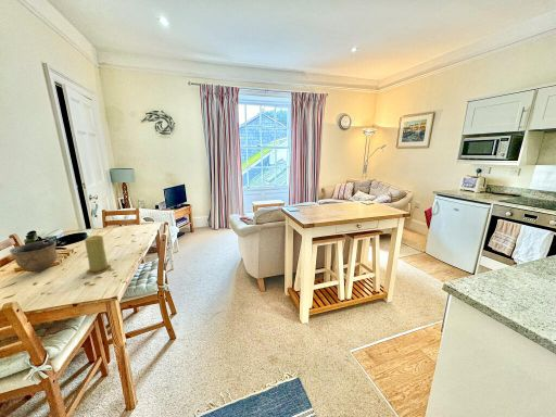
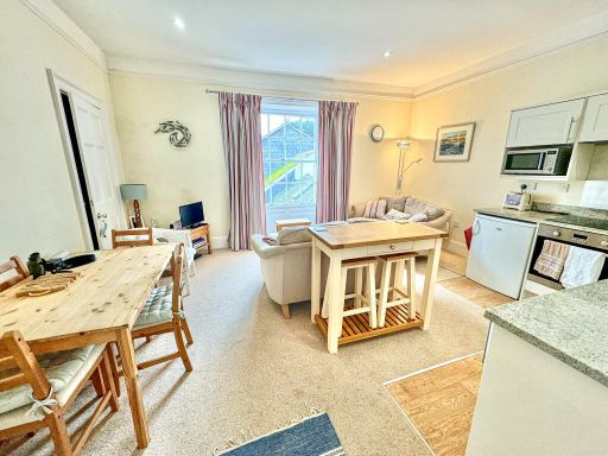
- bowl (37, 258)
- candle (96, 253)
